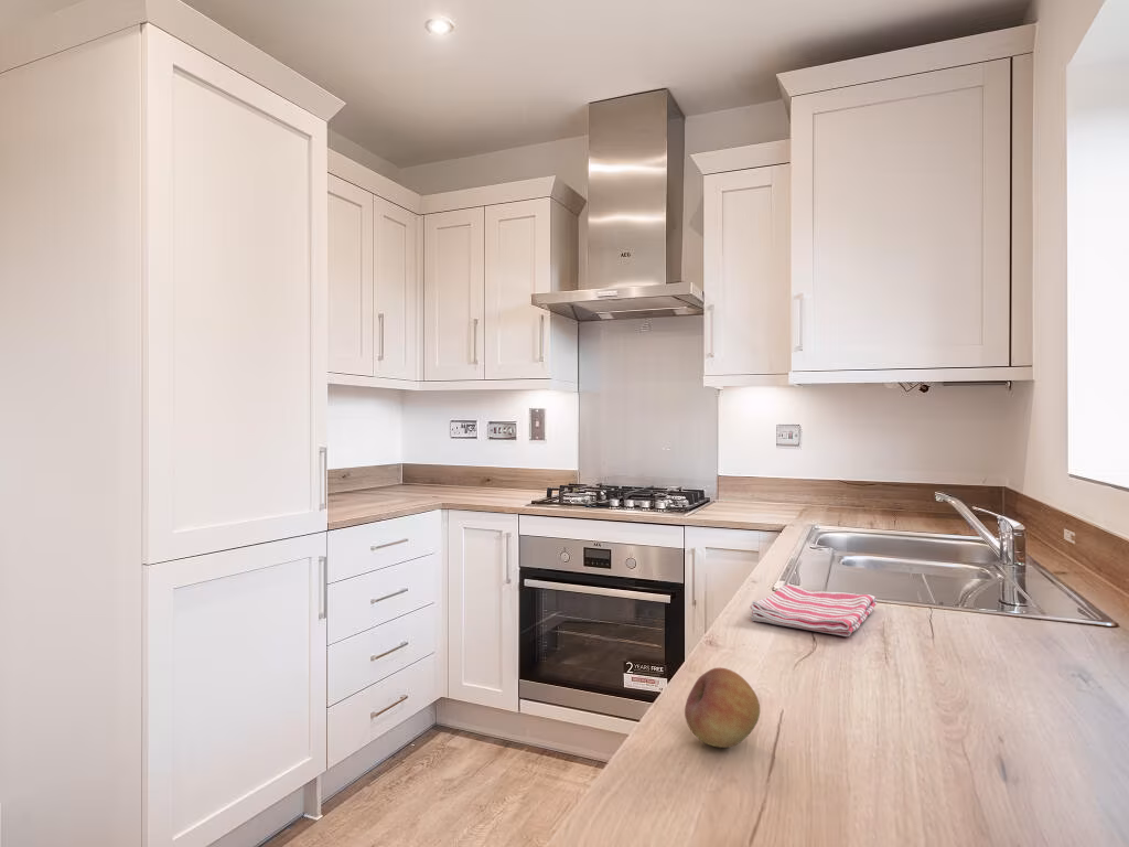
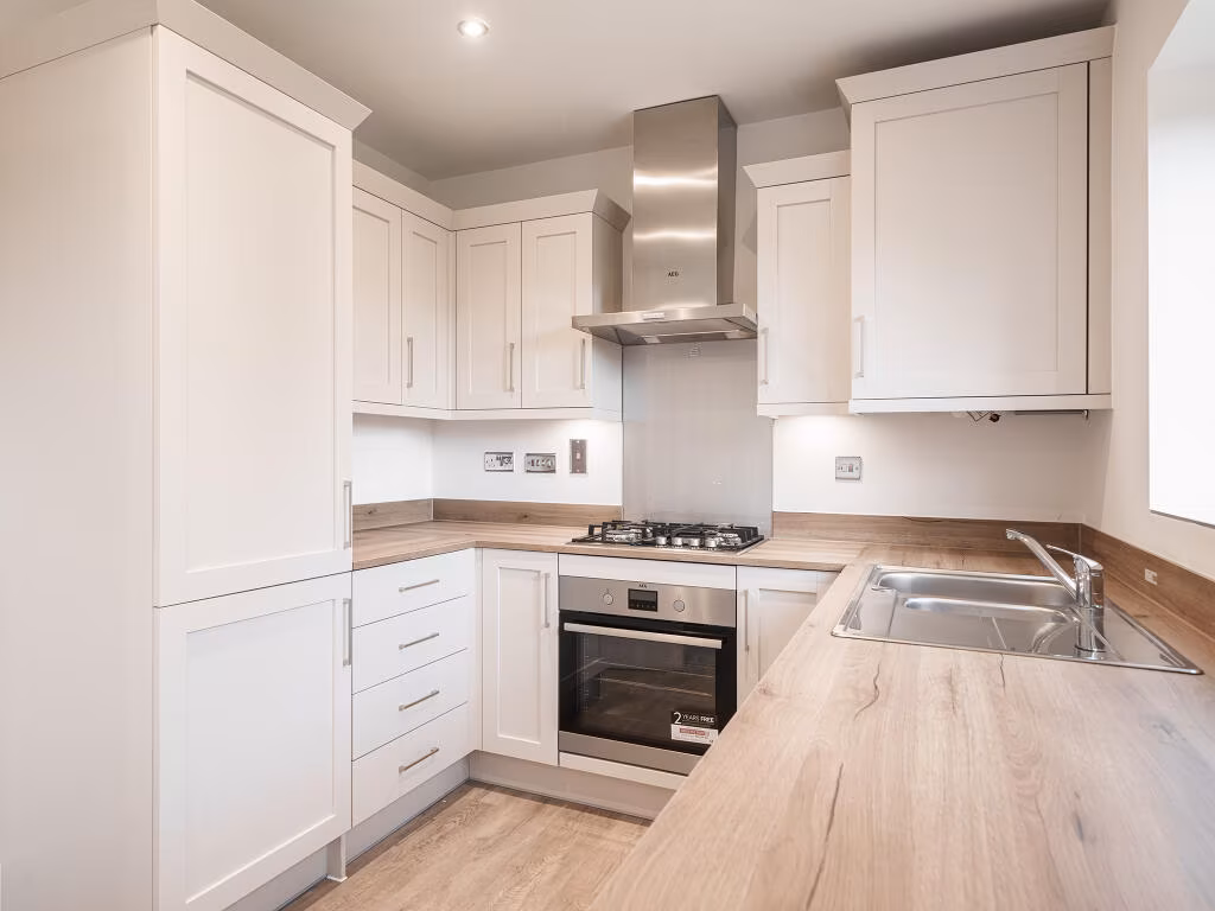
- dish towel (815, 604)
- fruit (721, 707)
